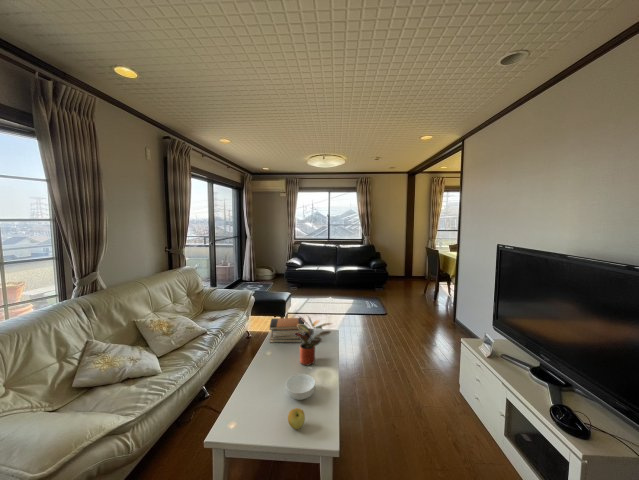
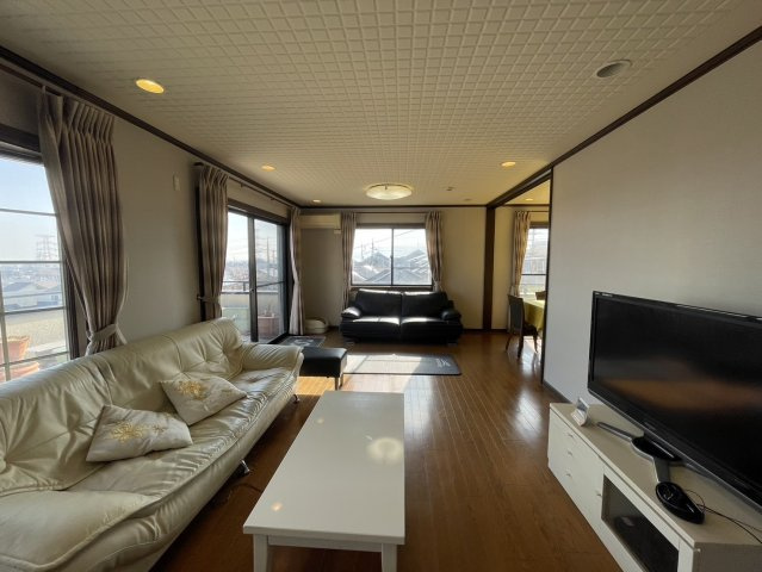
- potted plant (313, 338)
- cereal bowl (300, 388)
- apple (296, 418)
- book stack (287, 330)
